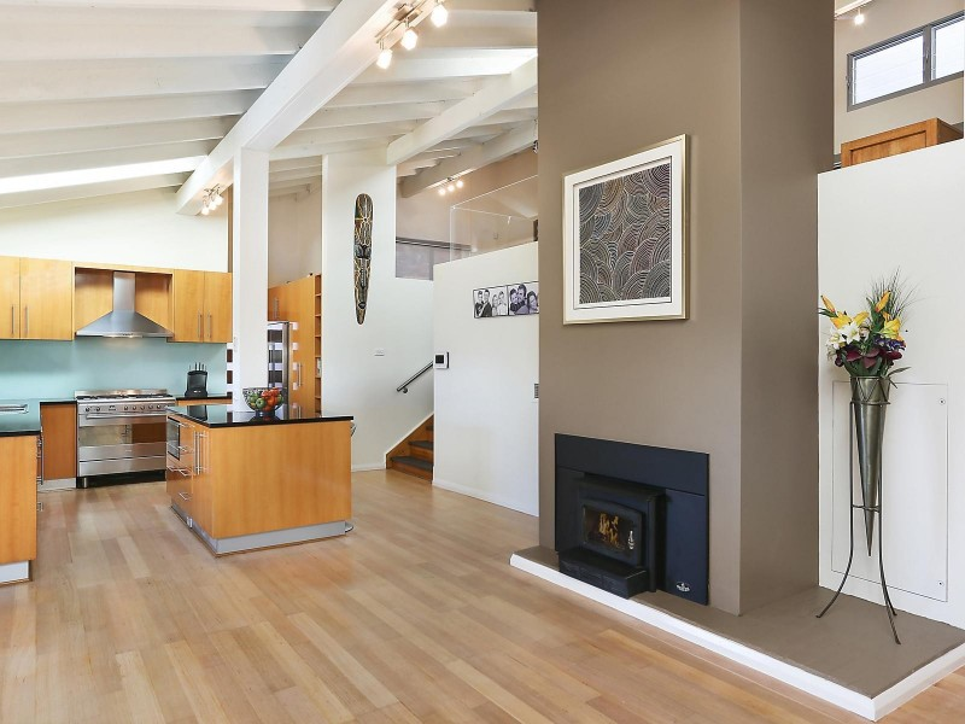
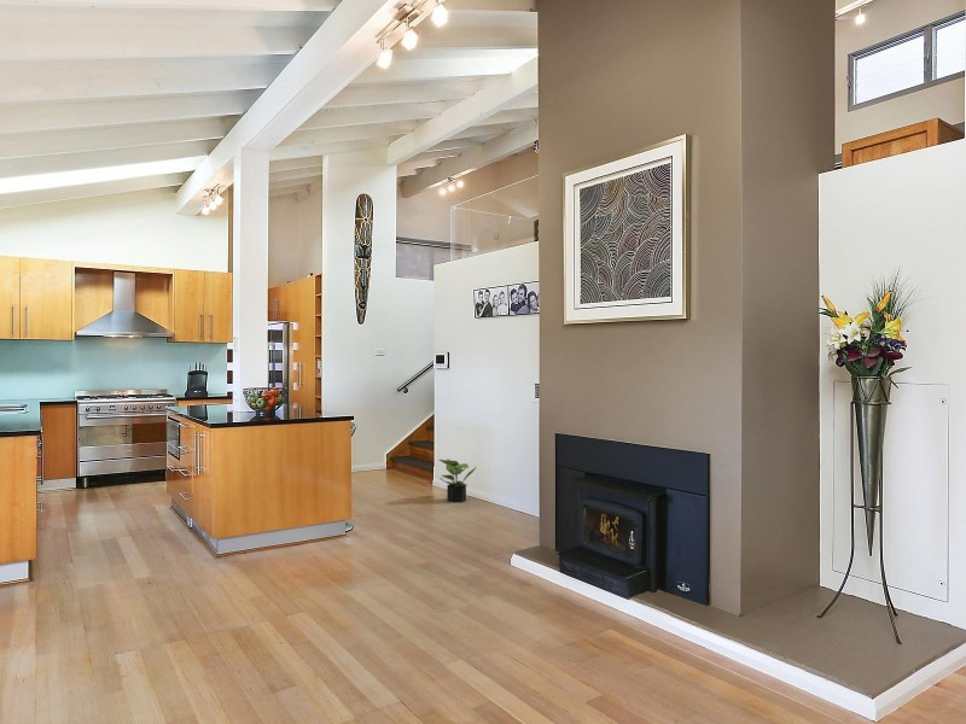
+ potted plant (453, 478)
